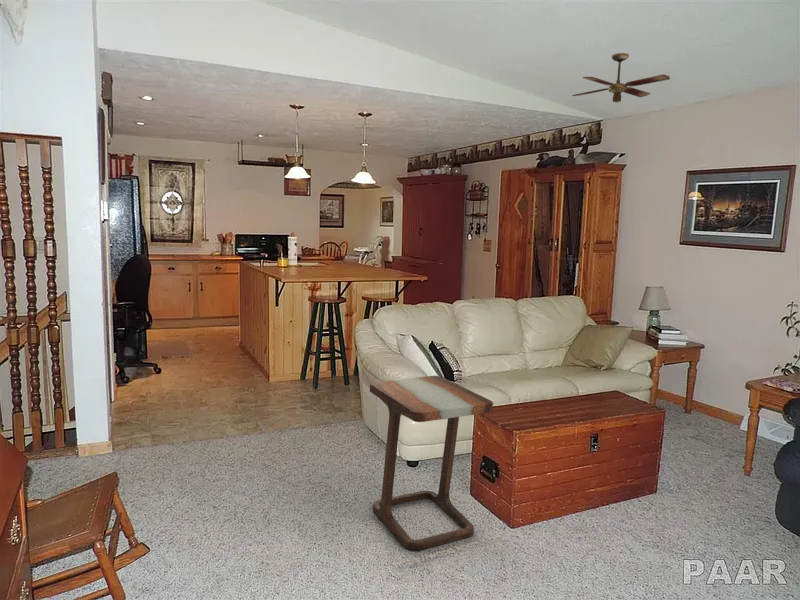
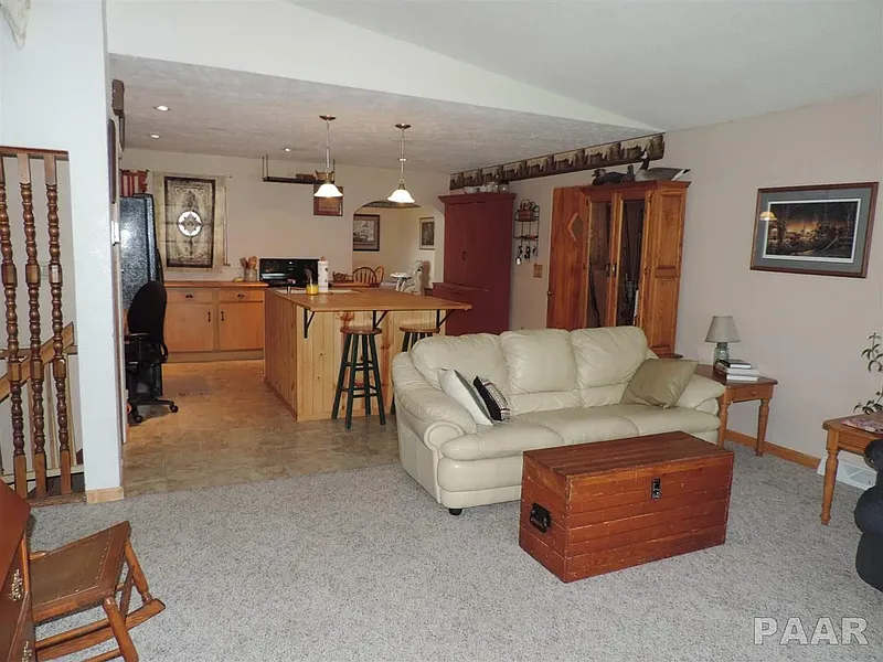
- side table (442, 461)
- ceiling fan (618, 79)
